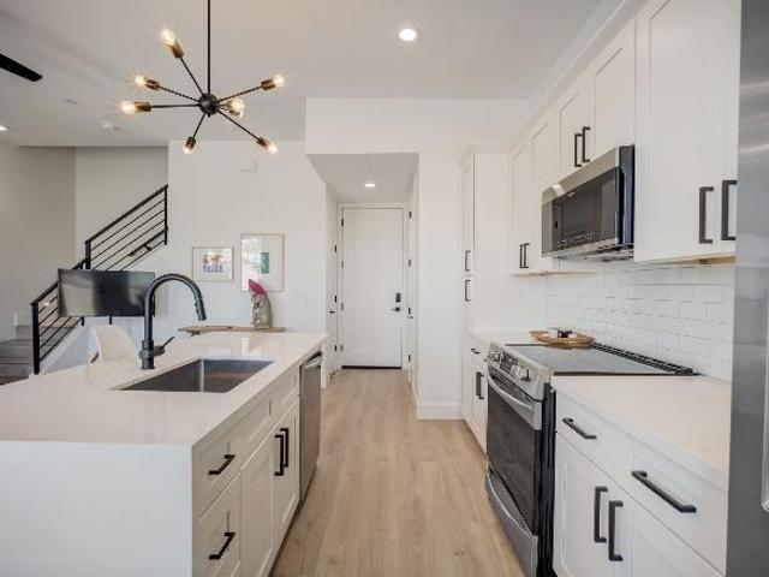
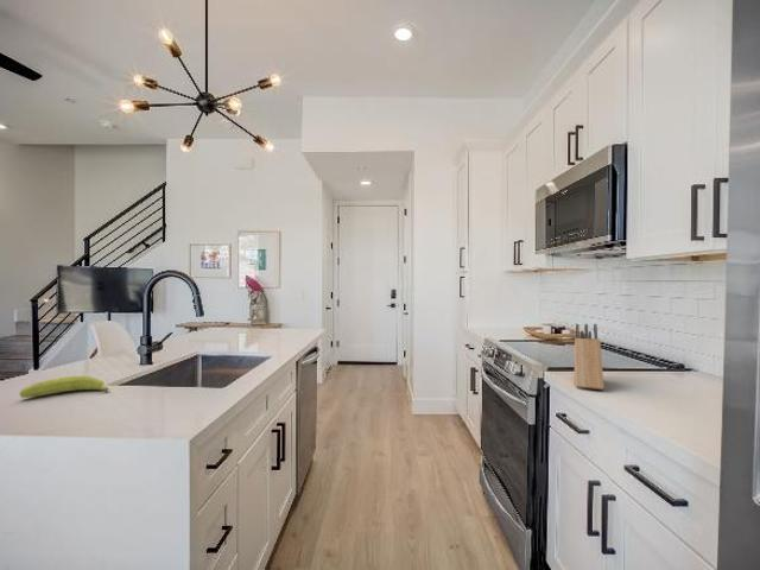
+ fruit (64, 386)
+ knife block (587, 353)
